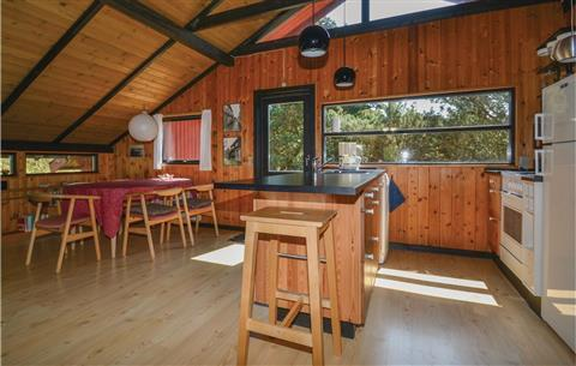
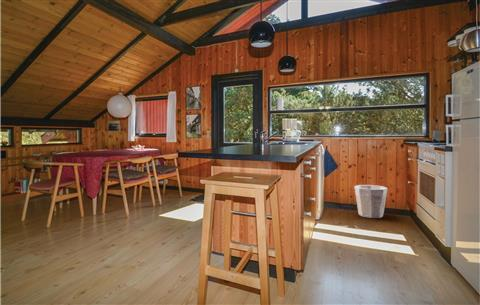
+ waste bin (370, 201)
